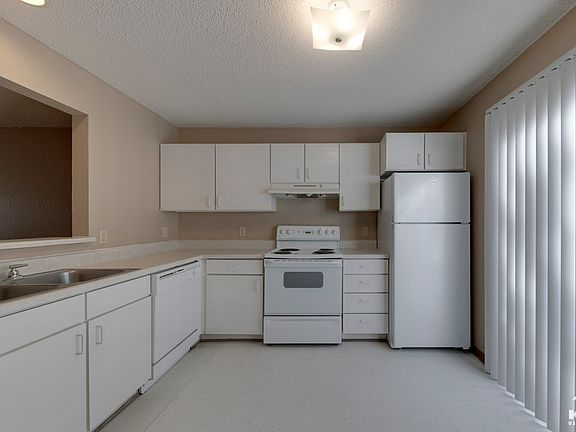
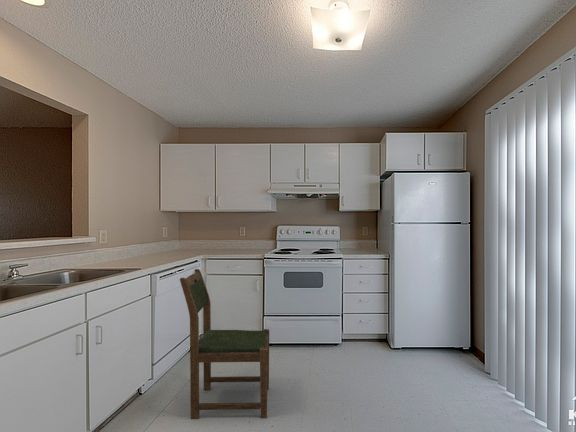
+ dining chair (228, 337)
